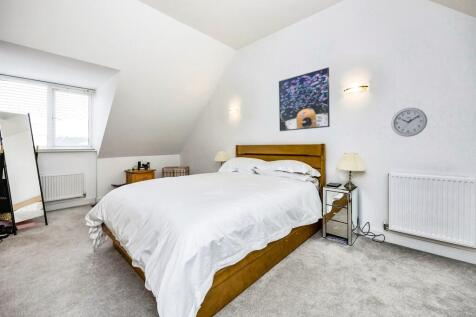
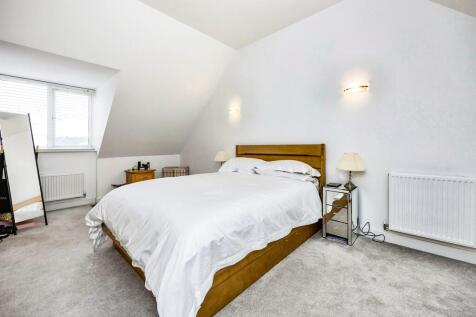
- wall clock (408, 122)
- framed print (302, 102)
